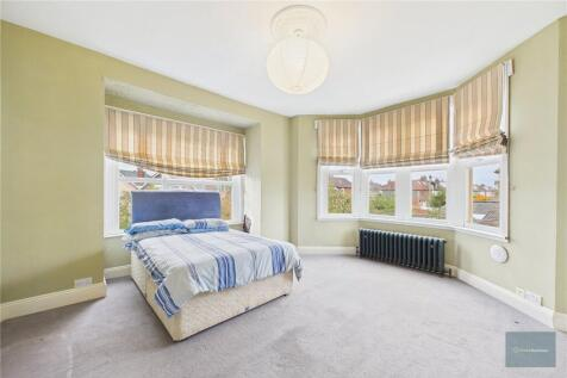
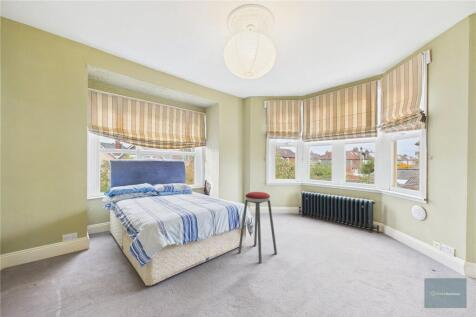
+ music stool (258, 223)
